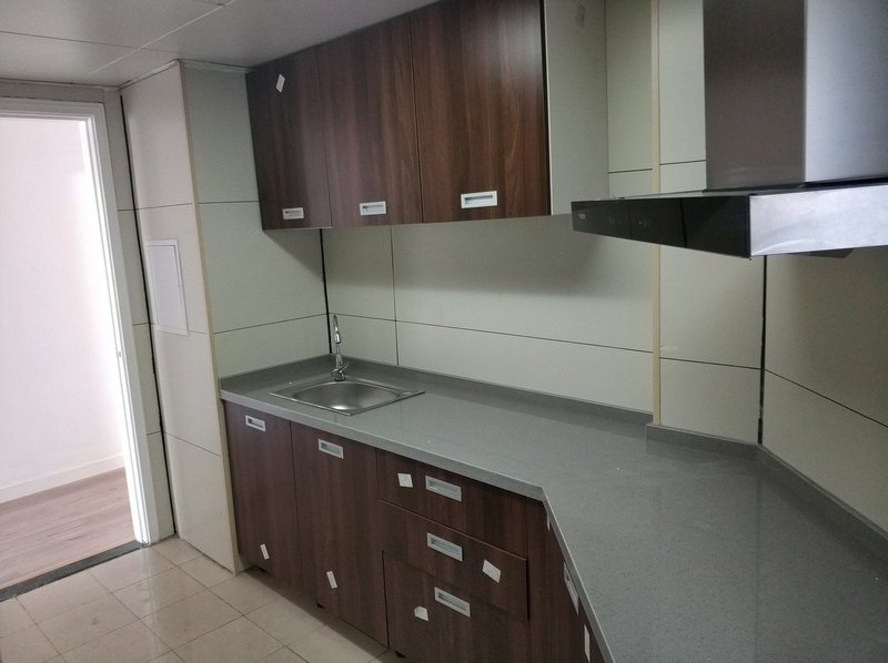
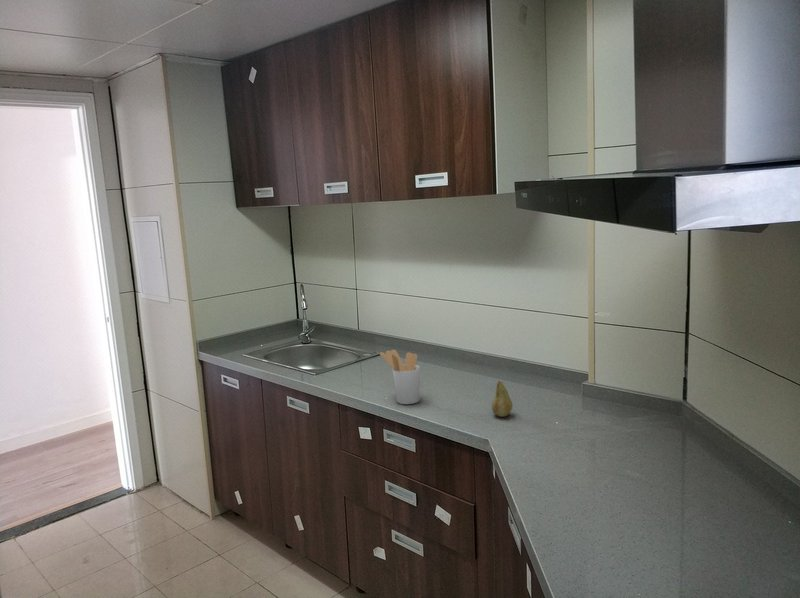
+ fruit (501, 397)
+ utensil holder (401, 375)
